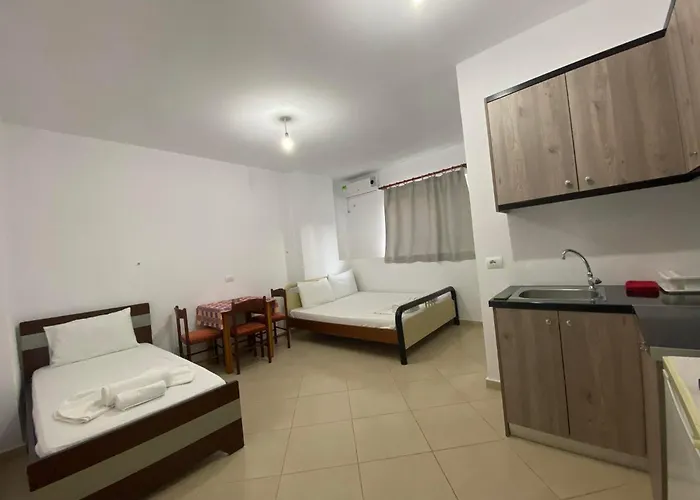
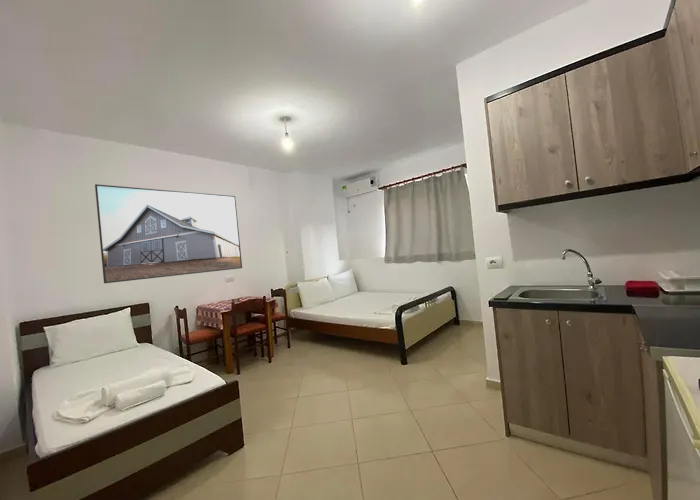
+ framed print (180, 232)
